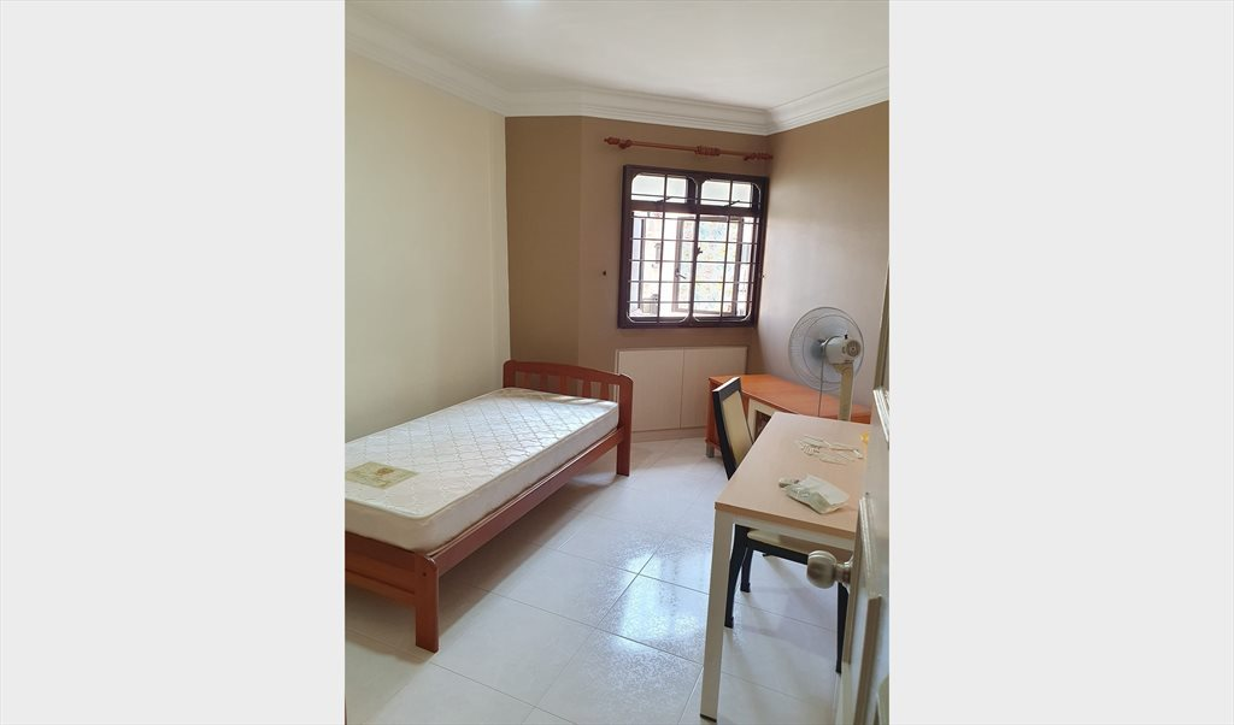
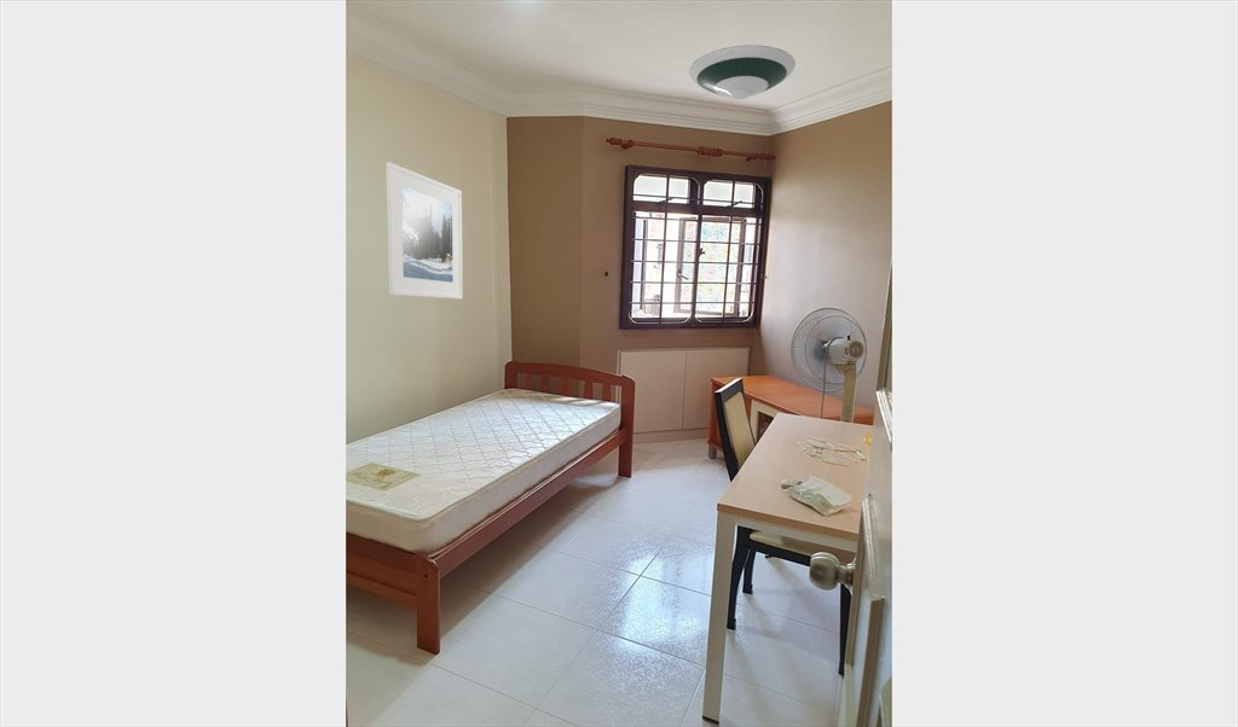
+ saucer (740, 82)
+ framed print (428, 238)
